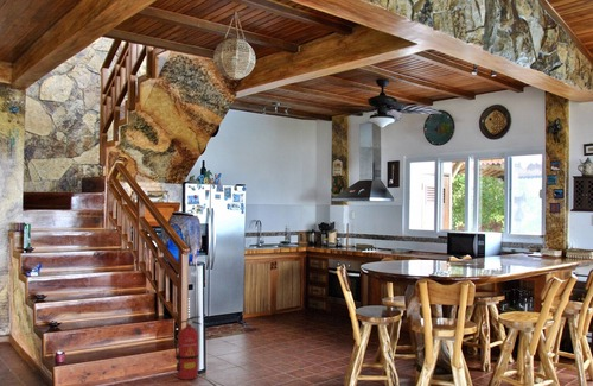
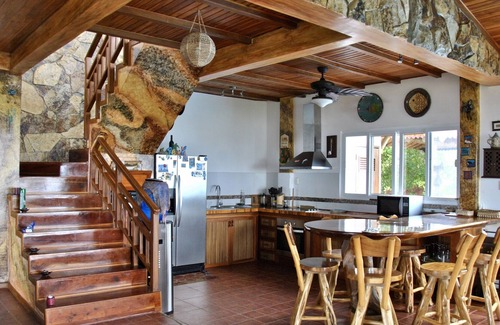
- fire extinguisher (187, 347)
